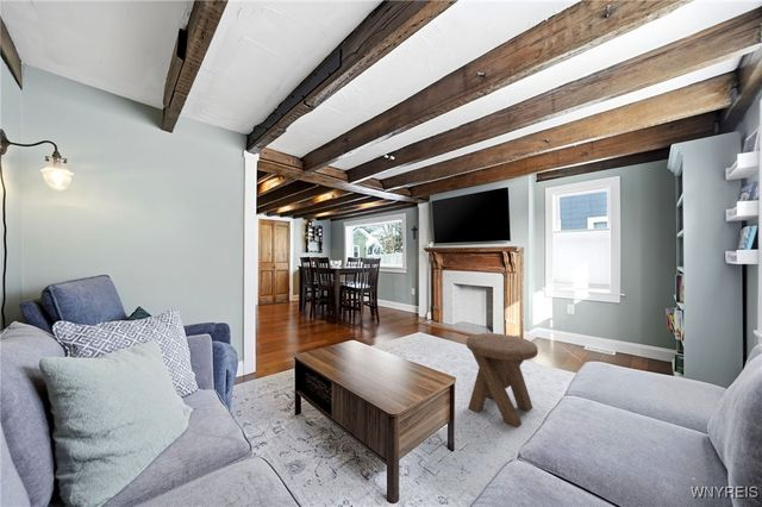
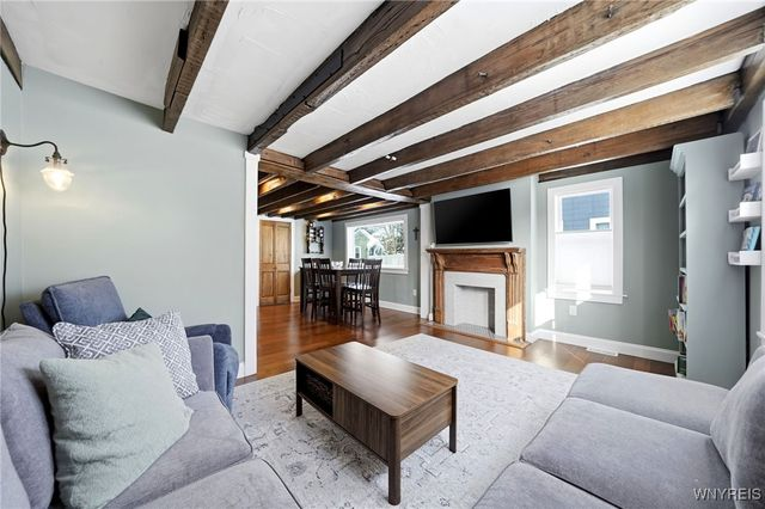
- music stool (500, 375)
